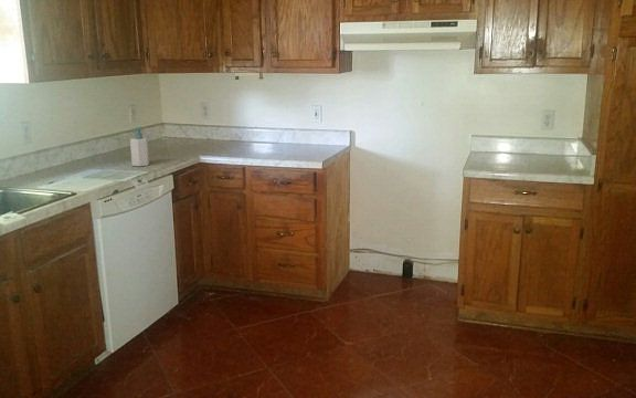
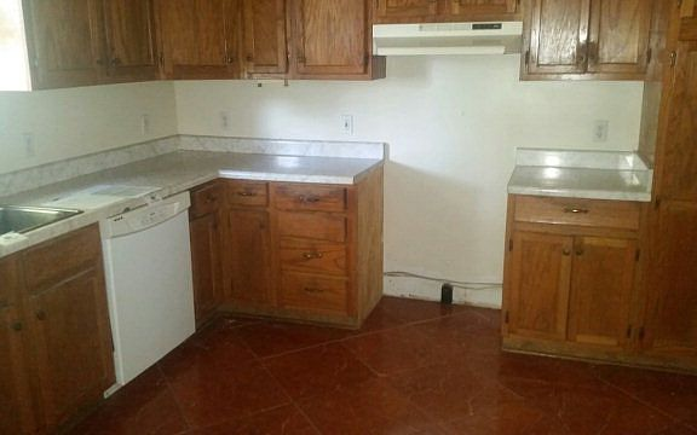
- soap bottle (139, 146)
